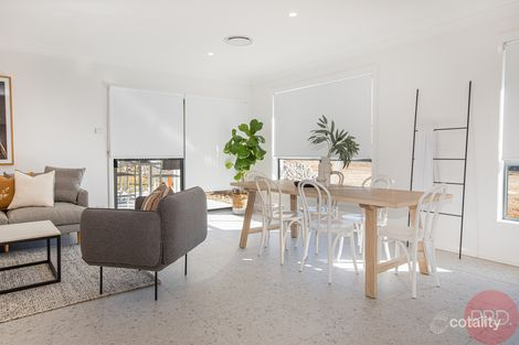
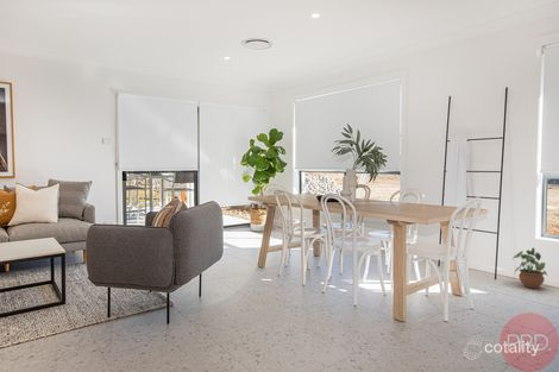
+ potted plant (530, 266)
